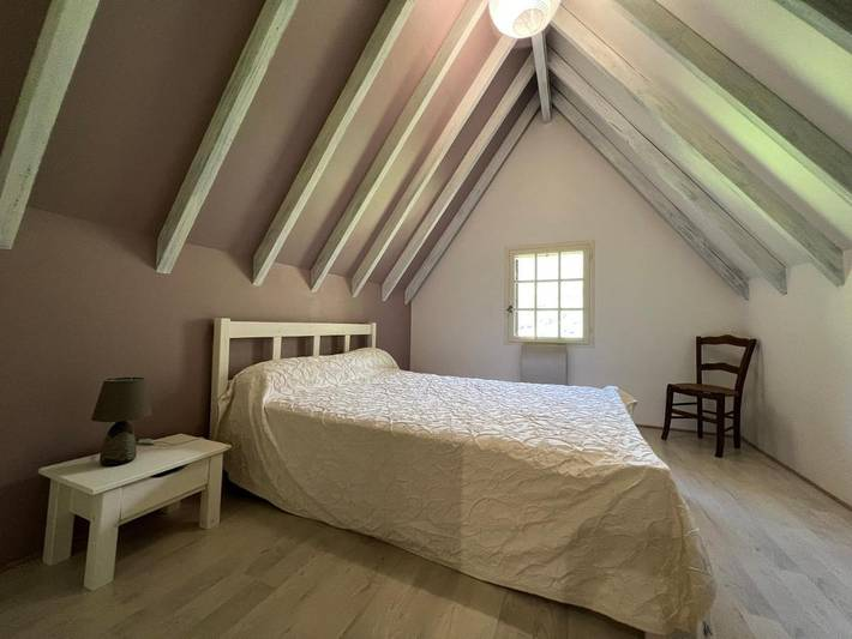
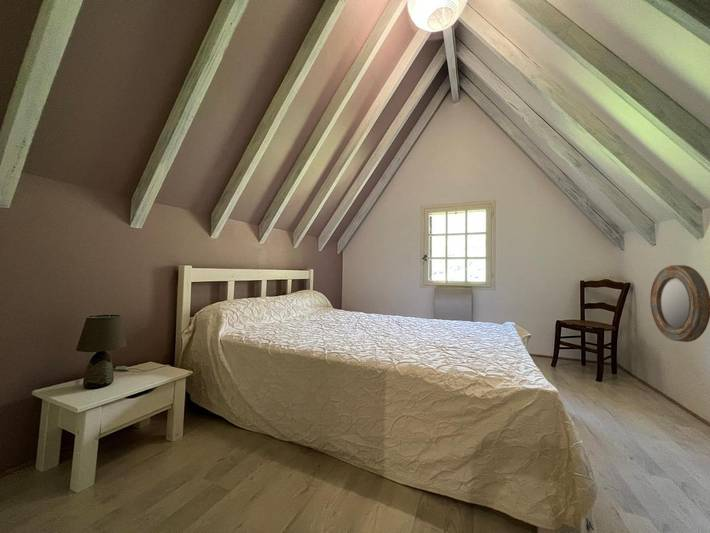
+ home mirror (676, 302)
